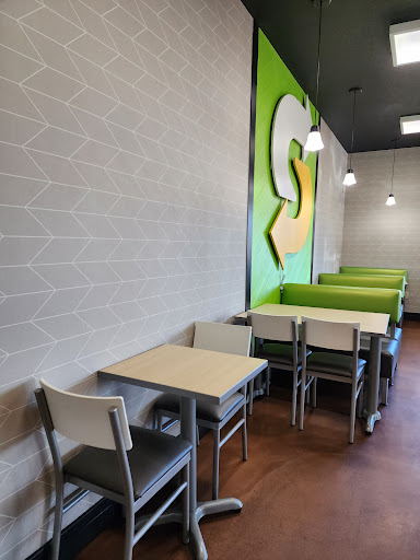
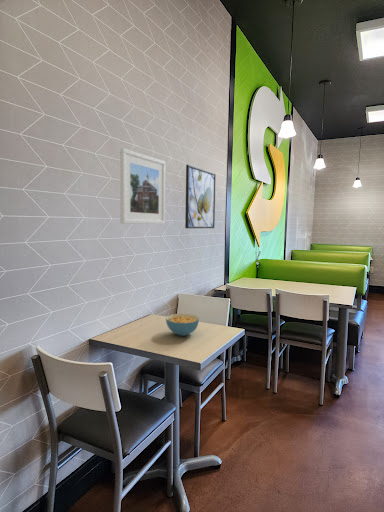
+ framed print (201, 199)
+ cereal bowl (182, 326)
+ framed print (144, 190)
